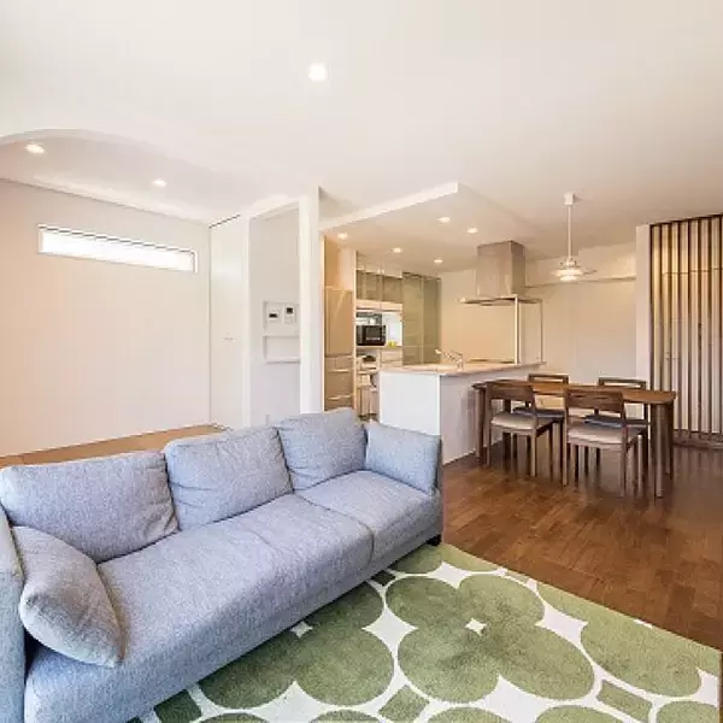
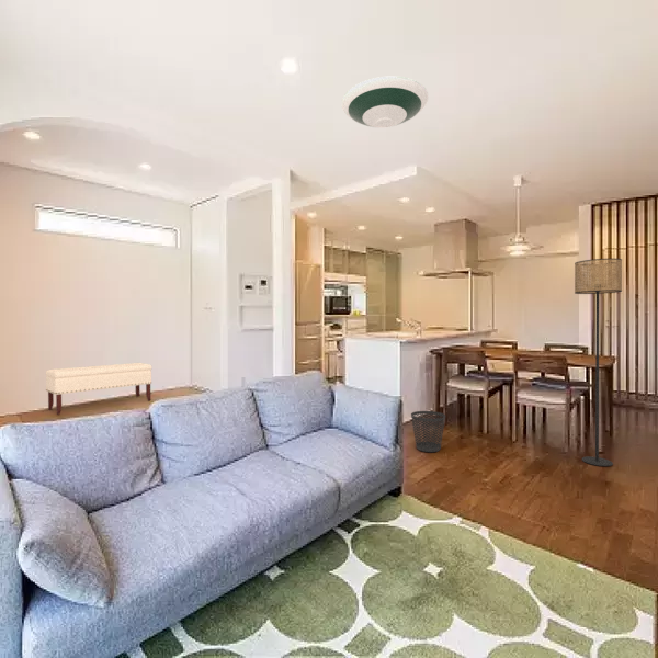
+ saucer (384, 113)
+ bench (102, 385)
+ floor lamp (597, 362)
+ wastebasket (428, 431)
